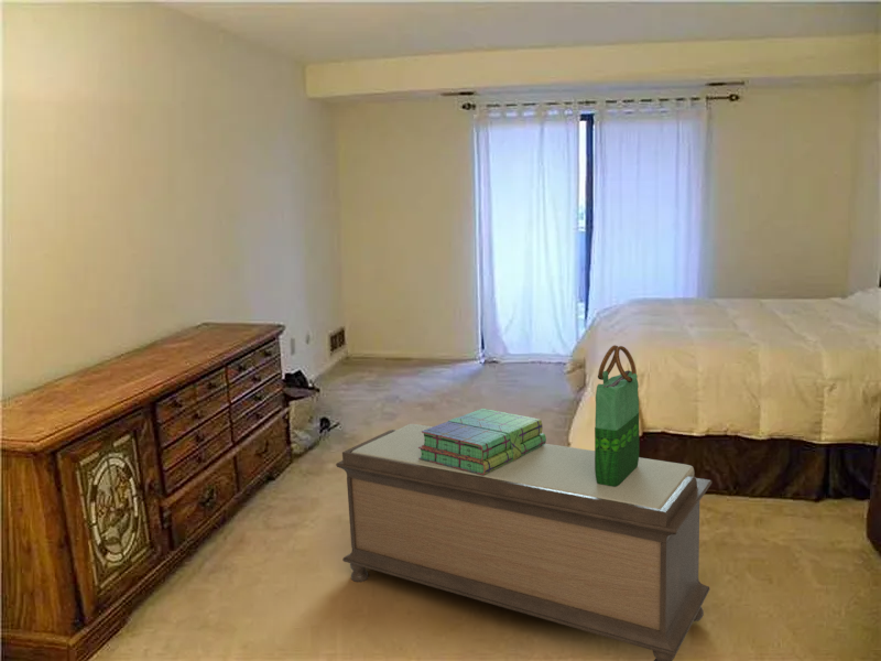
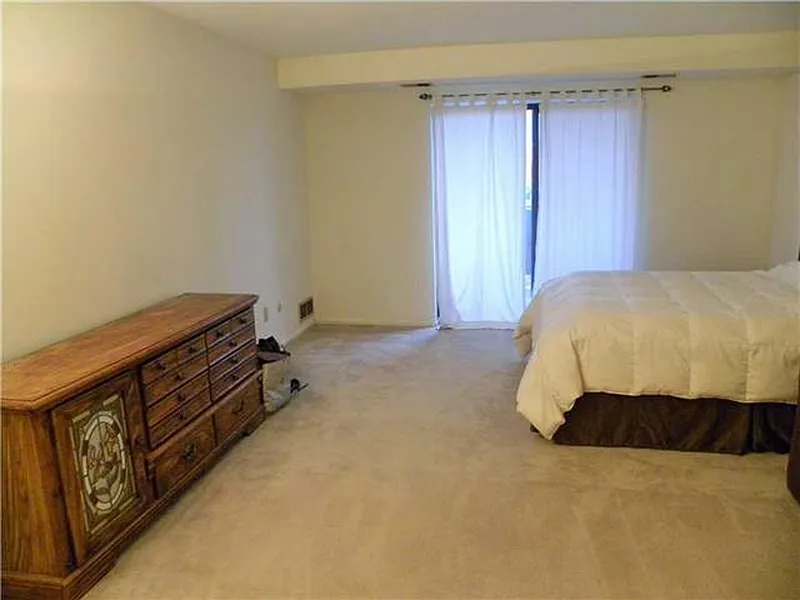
- stack of books (482, 437)
- bench (513, 529)
- tote bag (617, 410)
